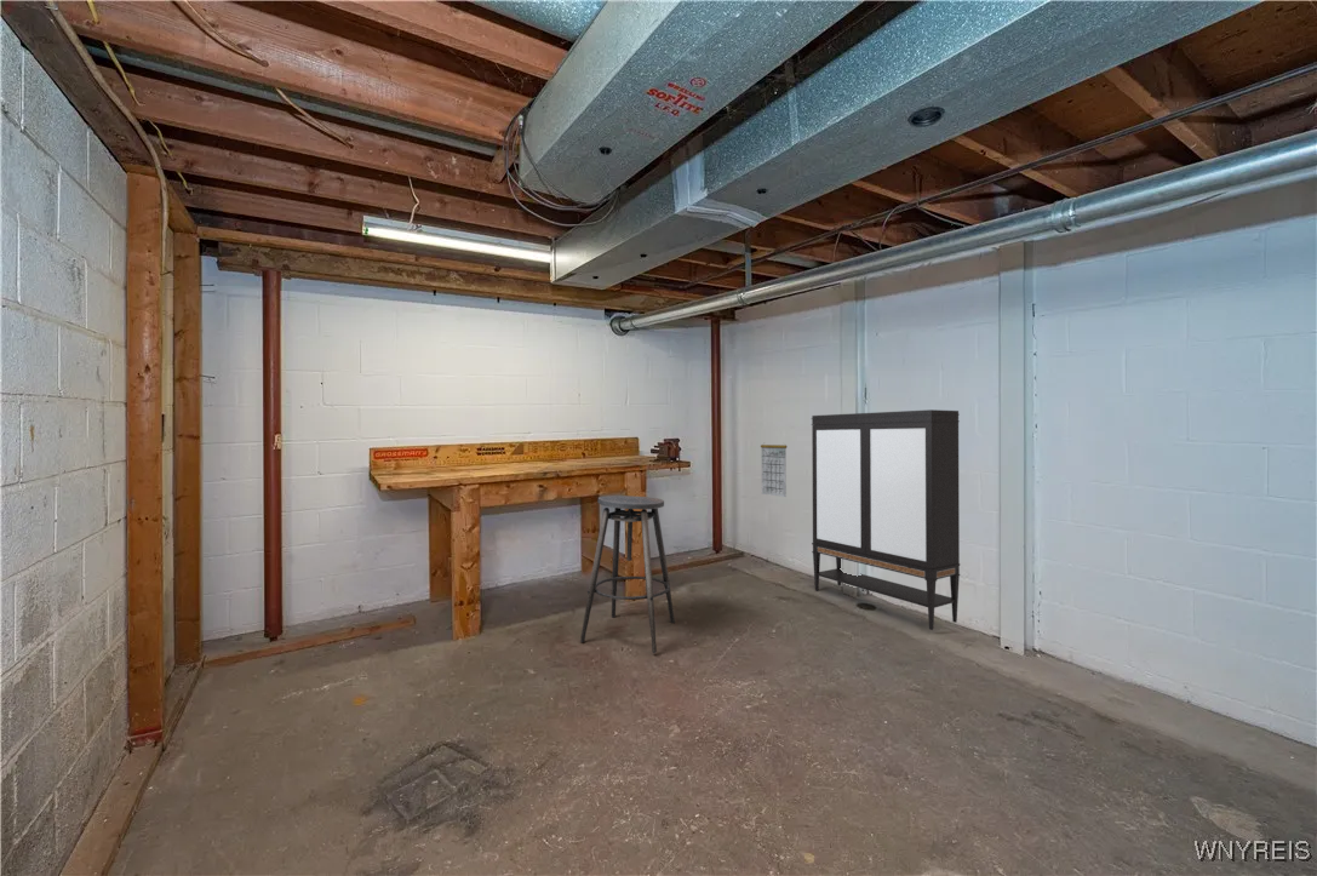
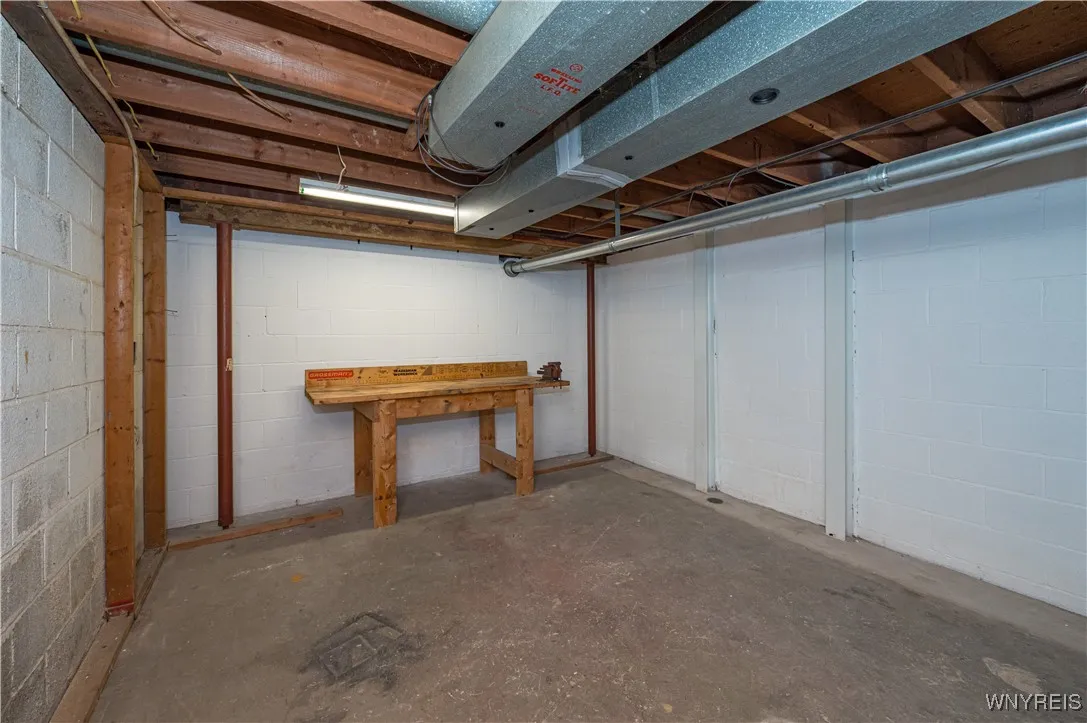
- calendar (773, 464)
- storage cabinet (878, 509)
- stool (630, 560)
